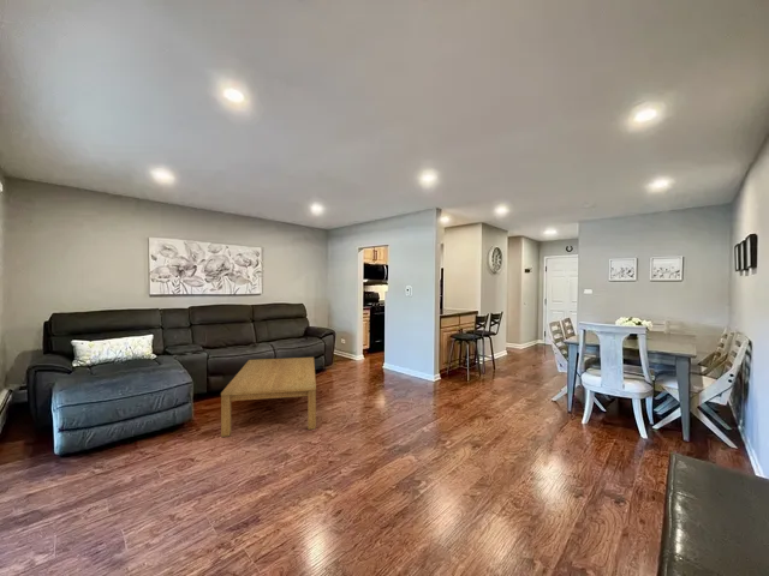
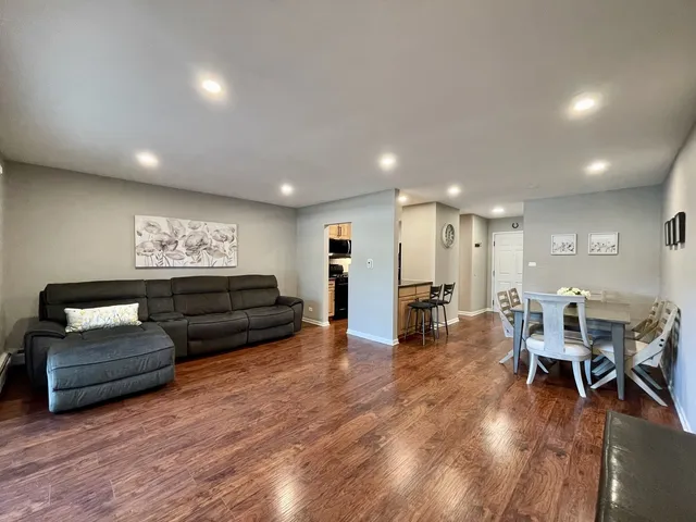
- coffee table (276, 388)
